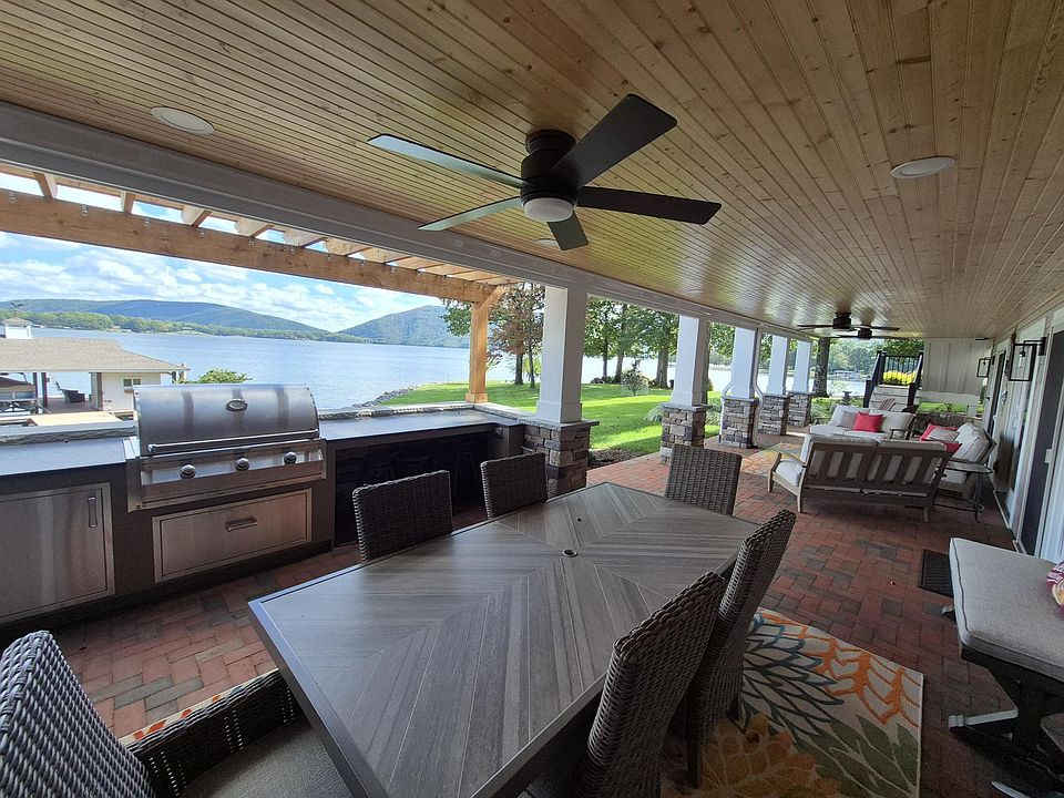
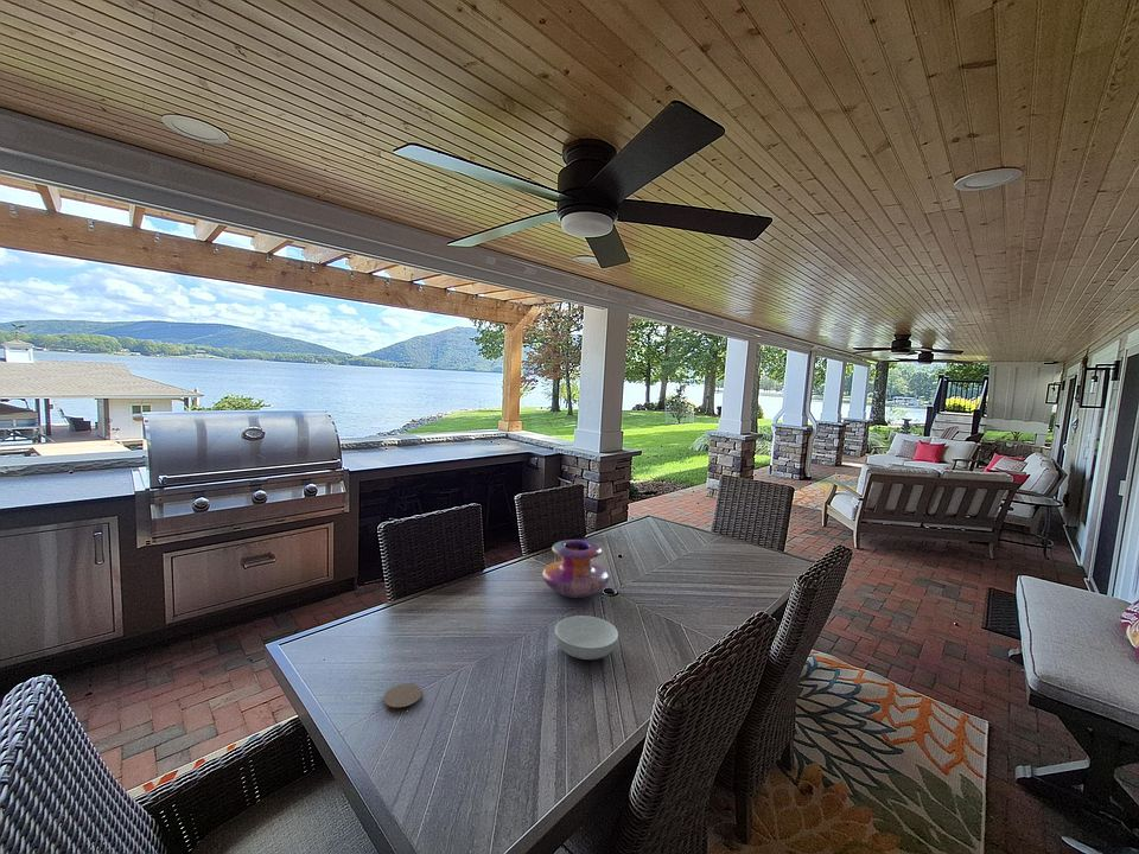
+ serving bowl (585, 639)
+ decorative vase (575, 568)
+ coaster (402, 696)
